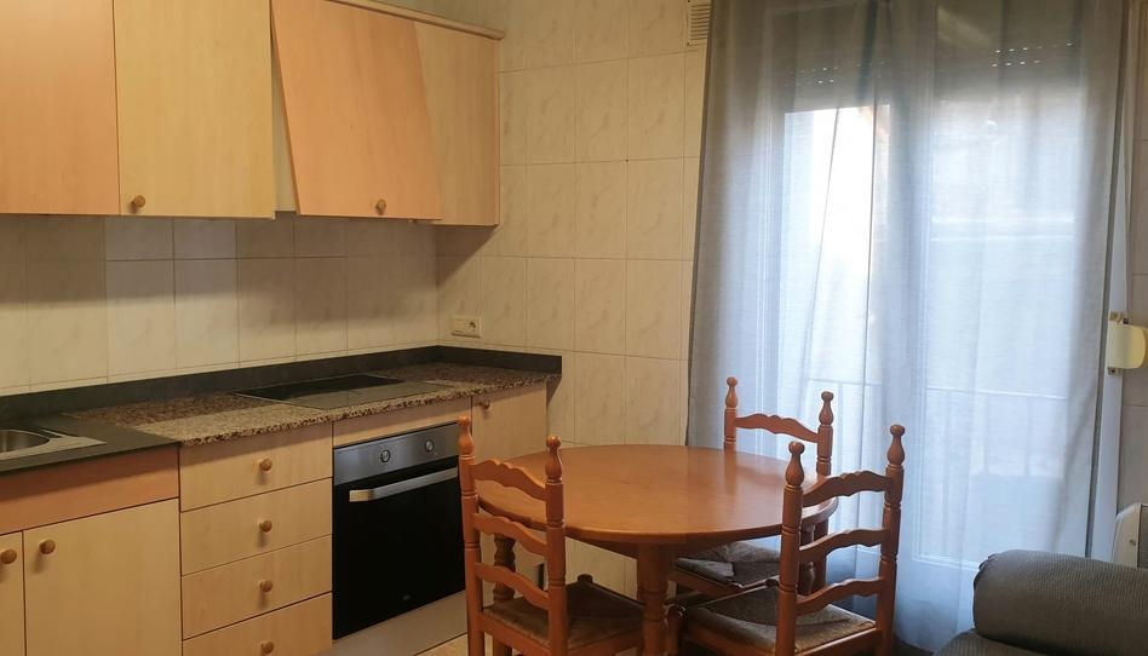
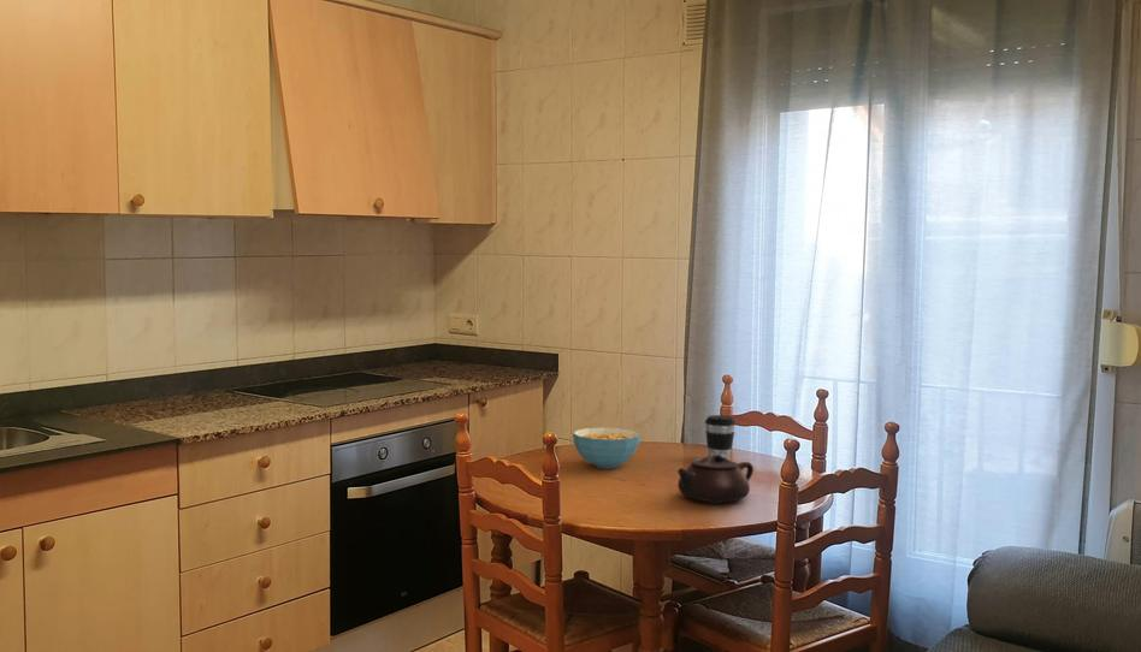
+ cereal bowl (605, 449)
+ teapot (716, 476)
+ coffee cup (720, 438)
